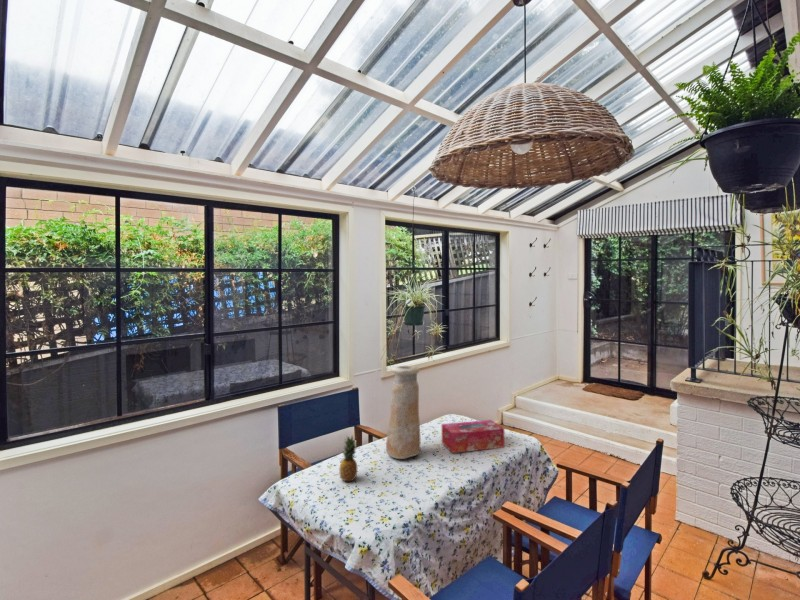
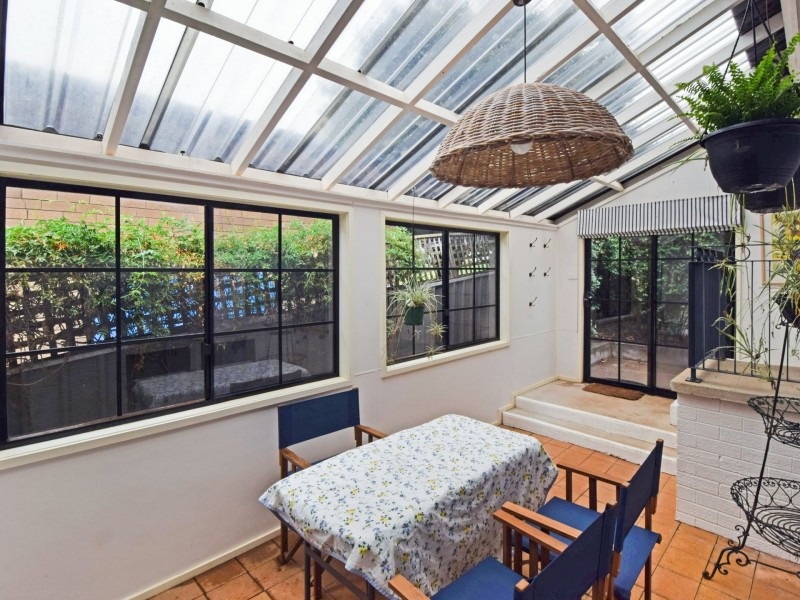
- fruit (348, 457)
- vase (403, 410)
- tissue box (472, 435)
